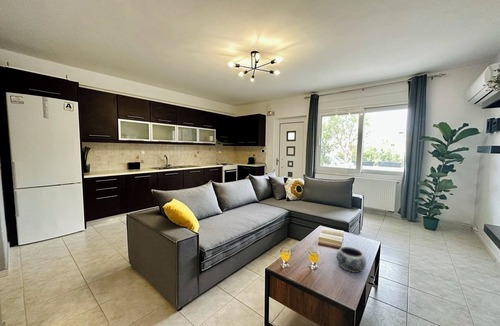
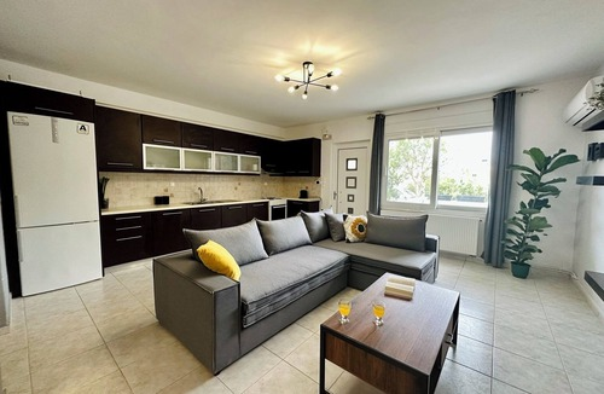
- decorative bowl (350, 259)
